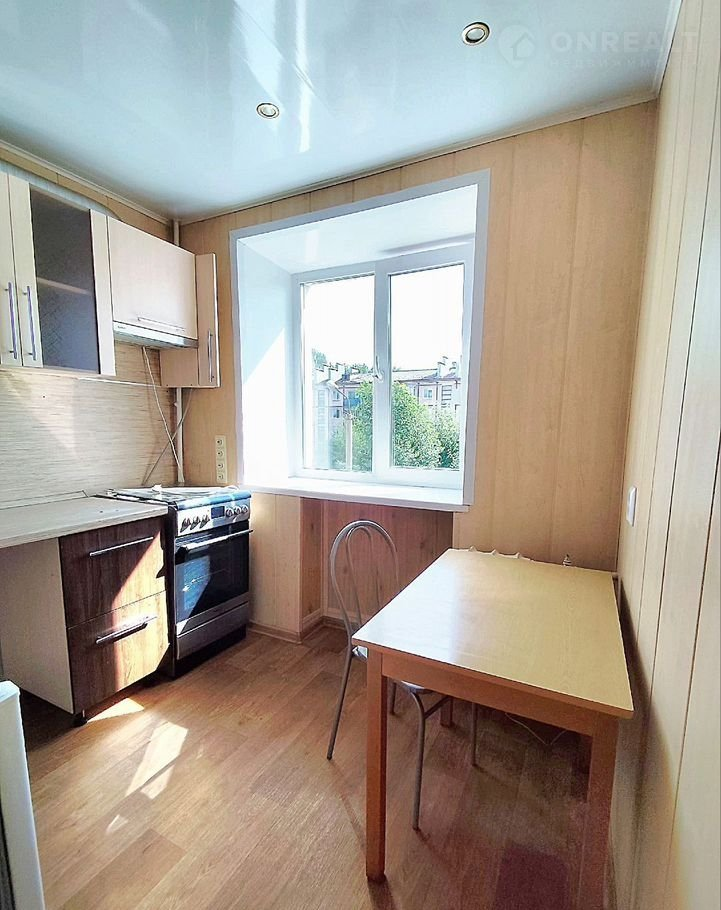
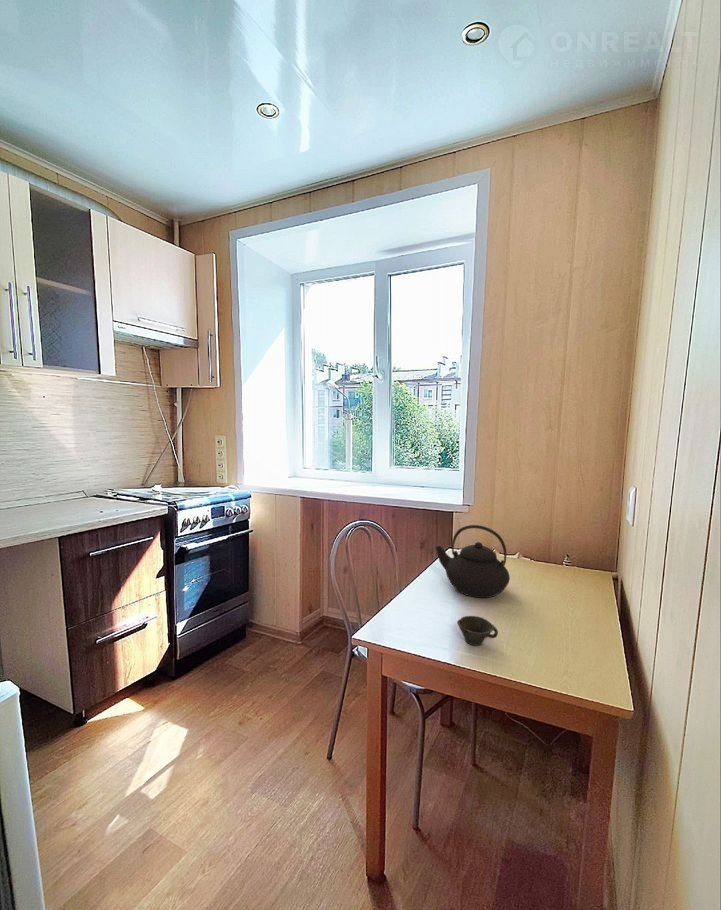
+ cup (476, 633)
+ teapot (471, 556)
